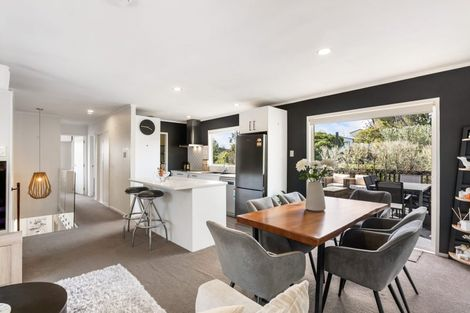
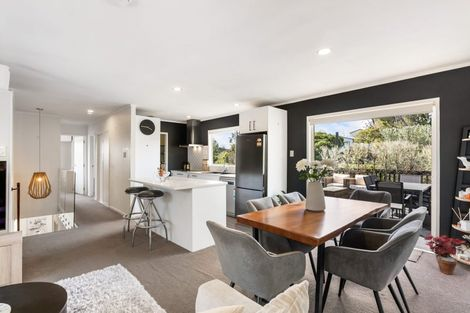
+ potted plant (443, 253)
